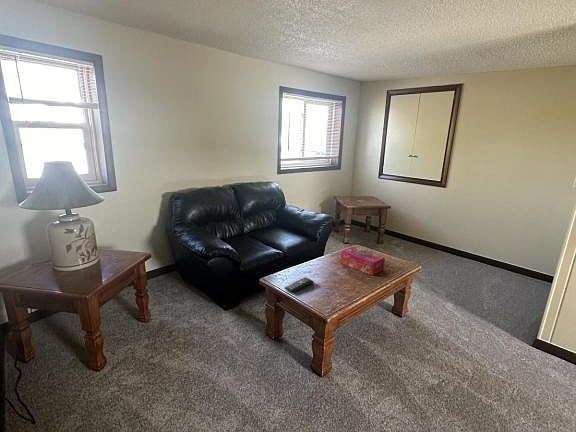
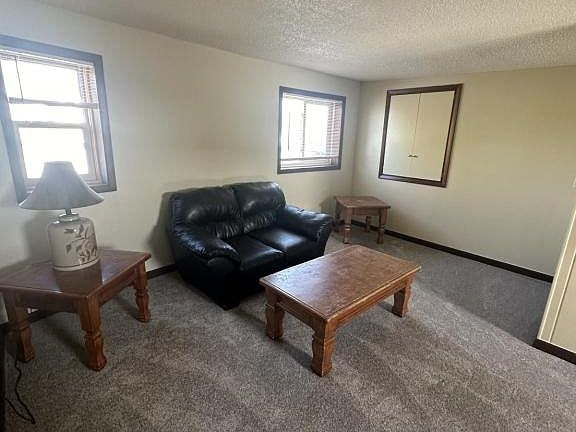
- tissue box (362, 260)
- remote control (299, 284)
